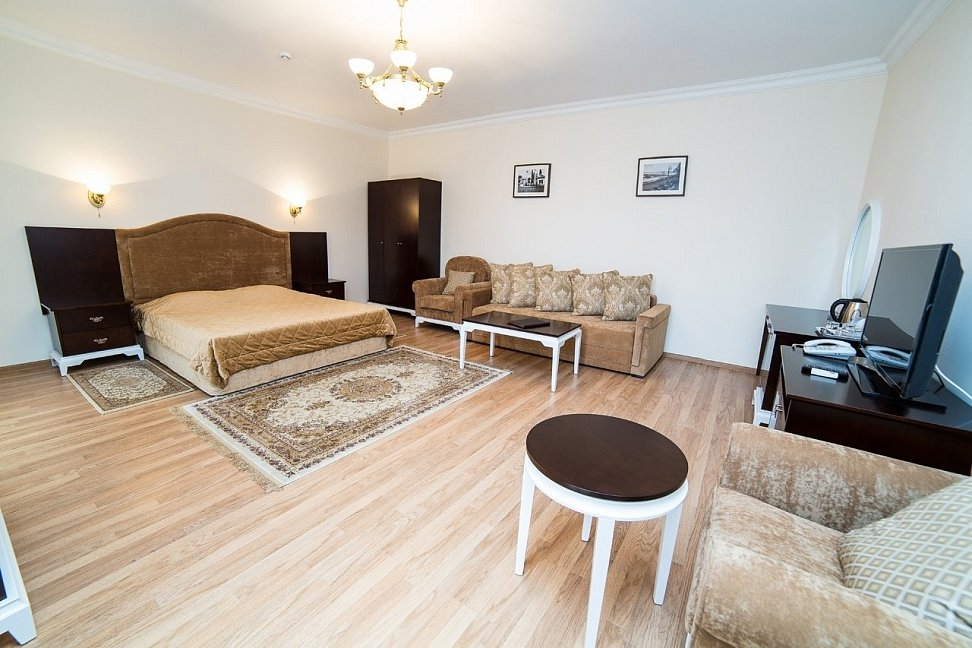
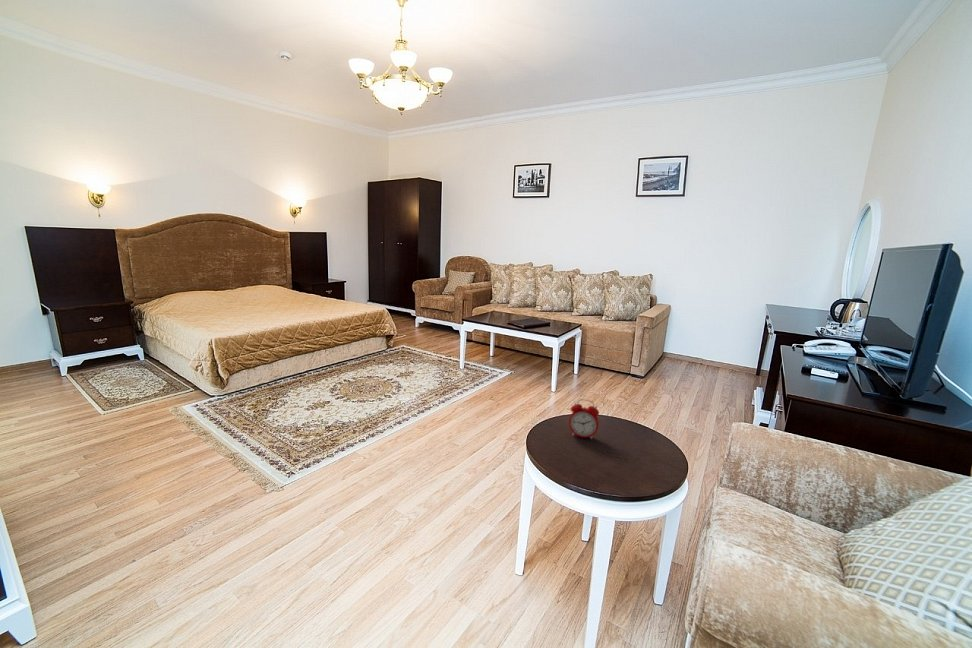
+ alarm clock (584, 418)
